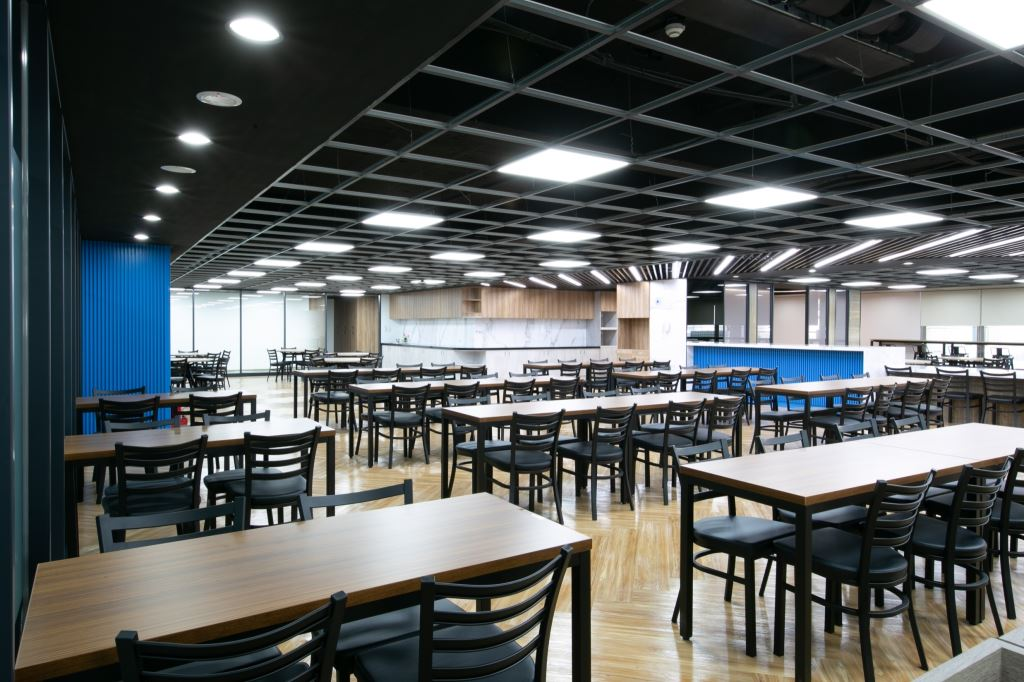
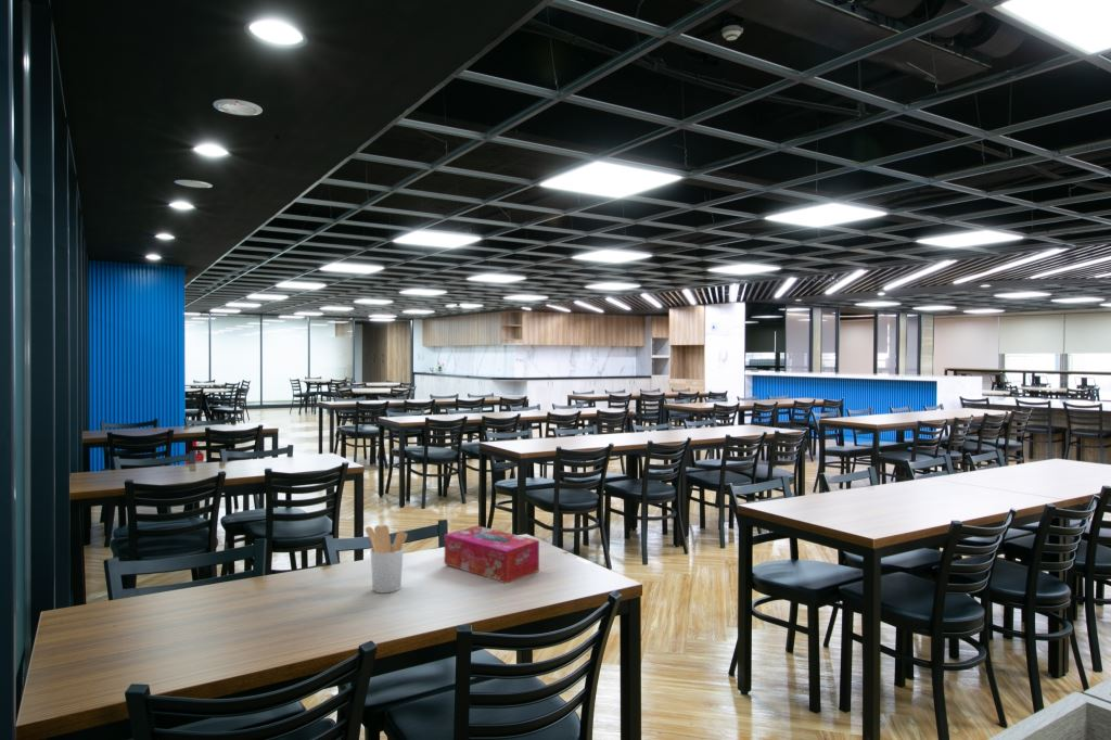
+ tissue box (490, 552)
+ utensil holder (383, 557)
